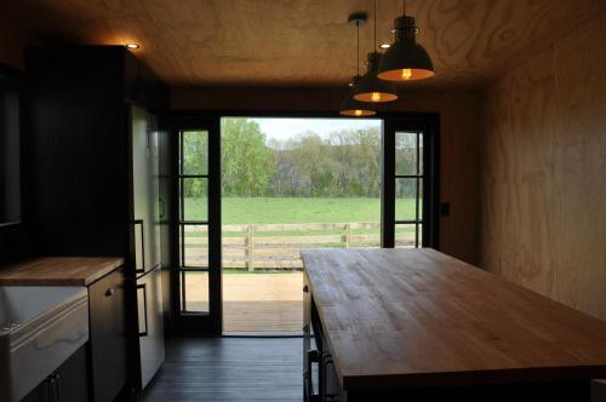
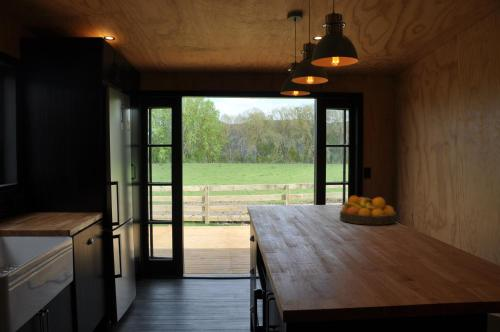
+ fruit bowl (367, 208)
